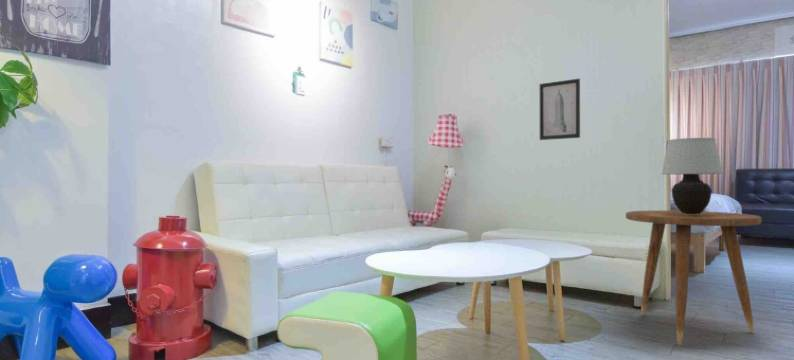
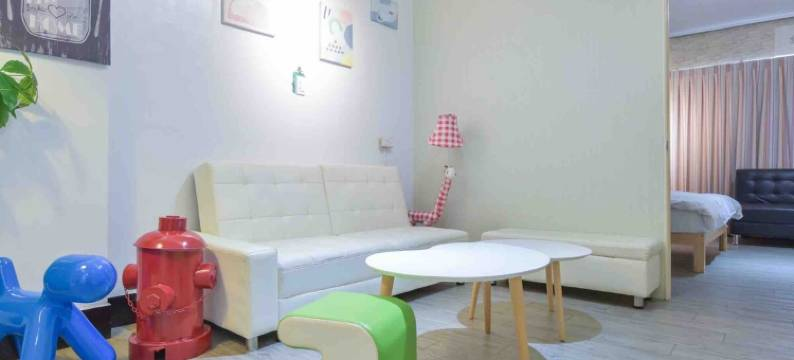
- wall art (559, 110)
- side table (688, 272)
- table lamp (691, 175)
